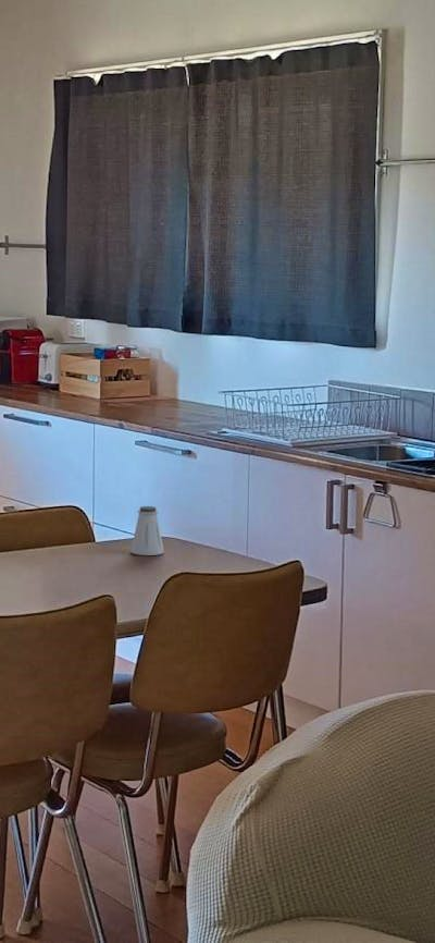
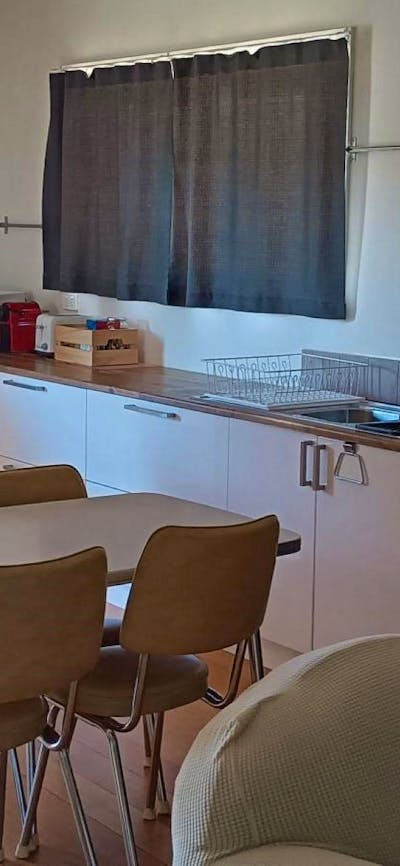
- saltshaker (147, 529)
